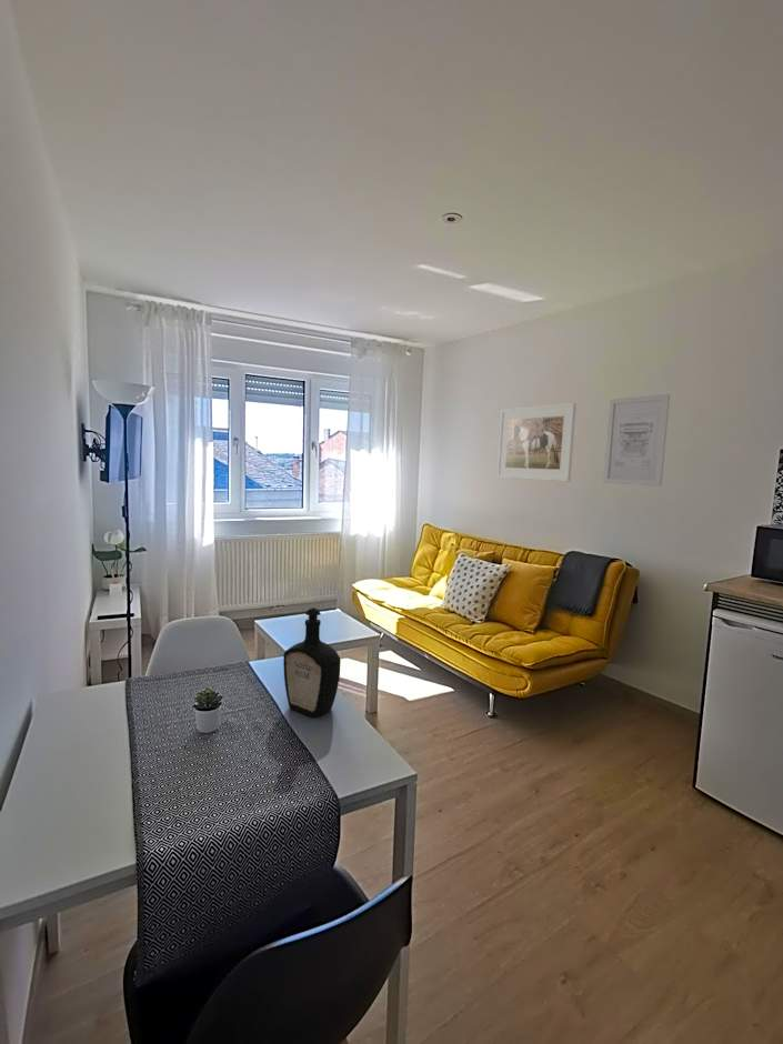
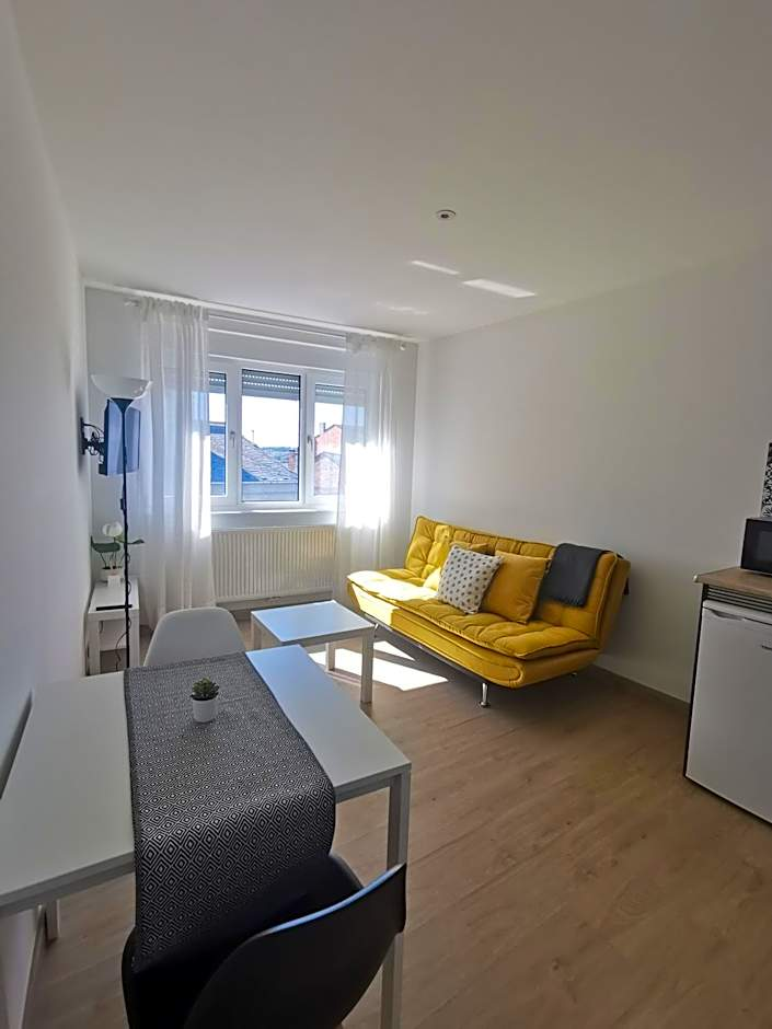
- bottle (311, 657)
- wall art (634, 441)
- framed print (533, 443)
